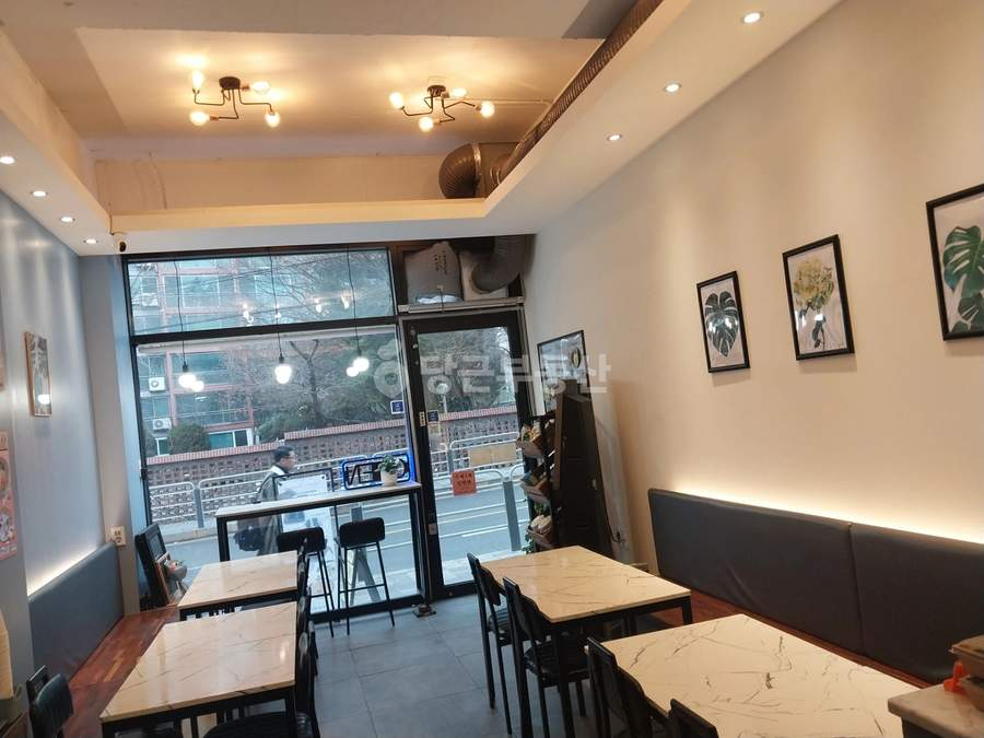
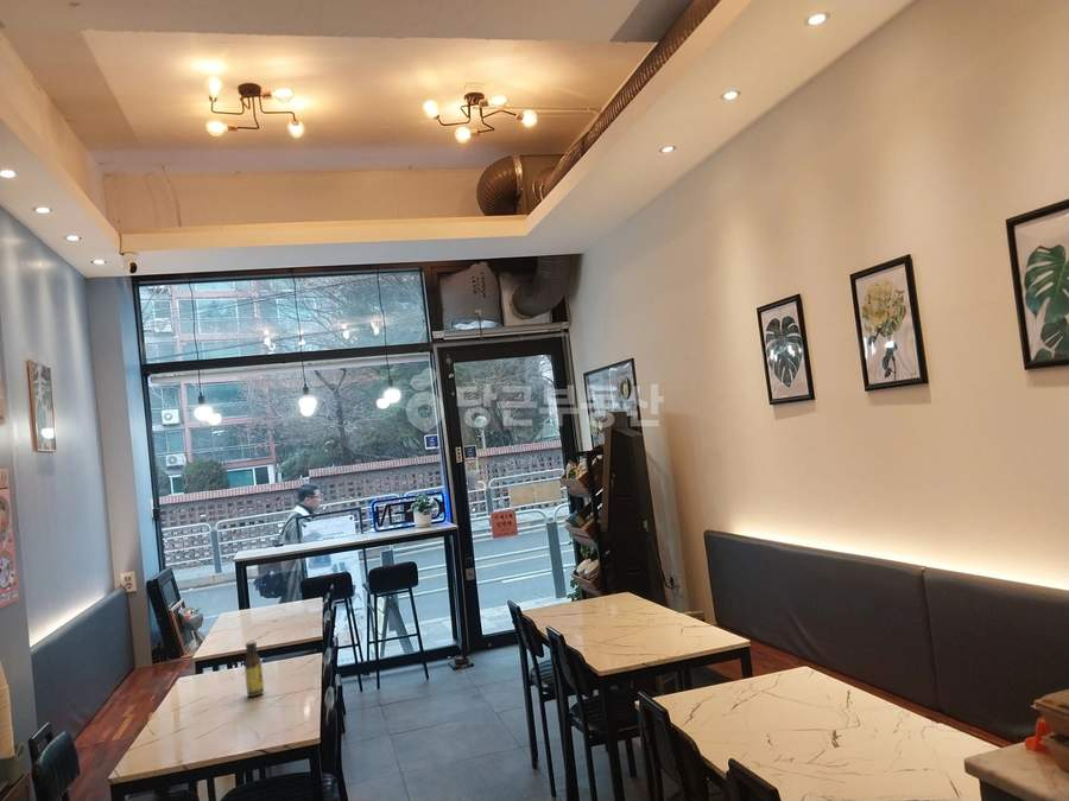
+ sauce bottle (253, 668)
